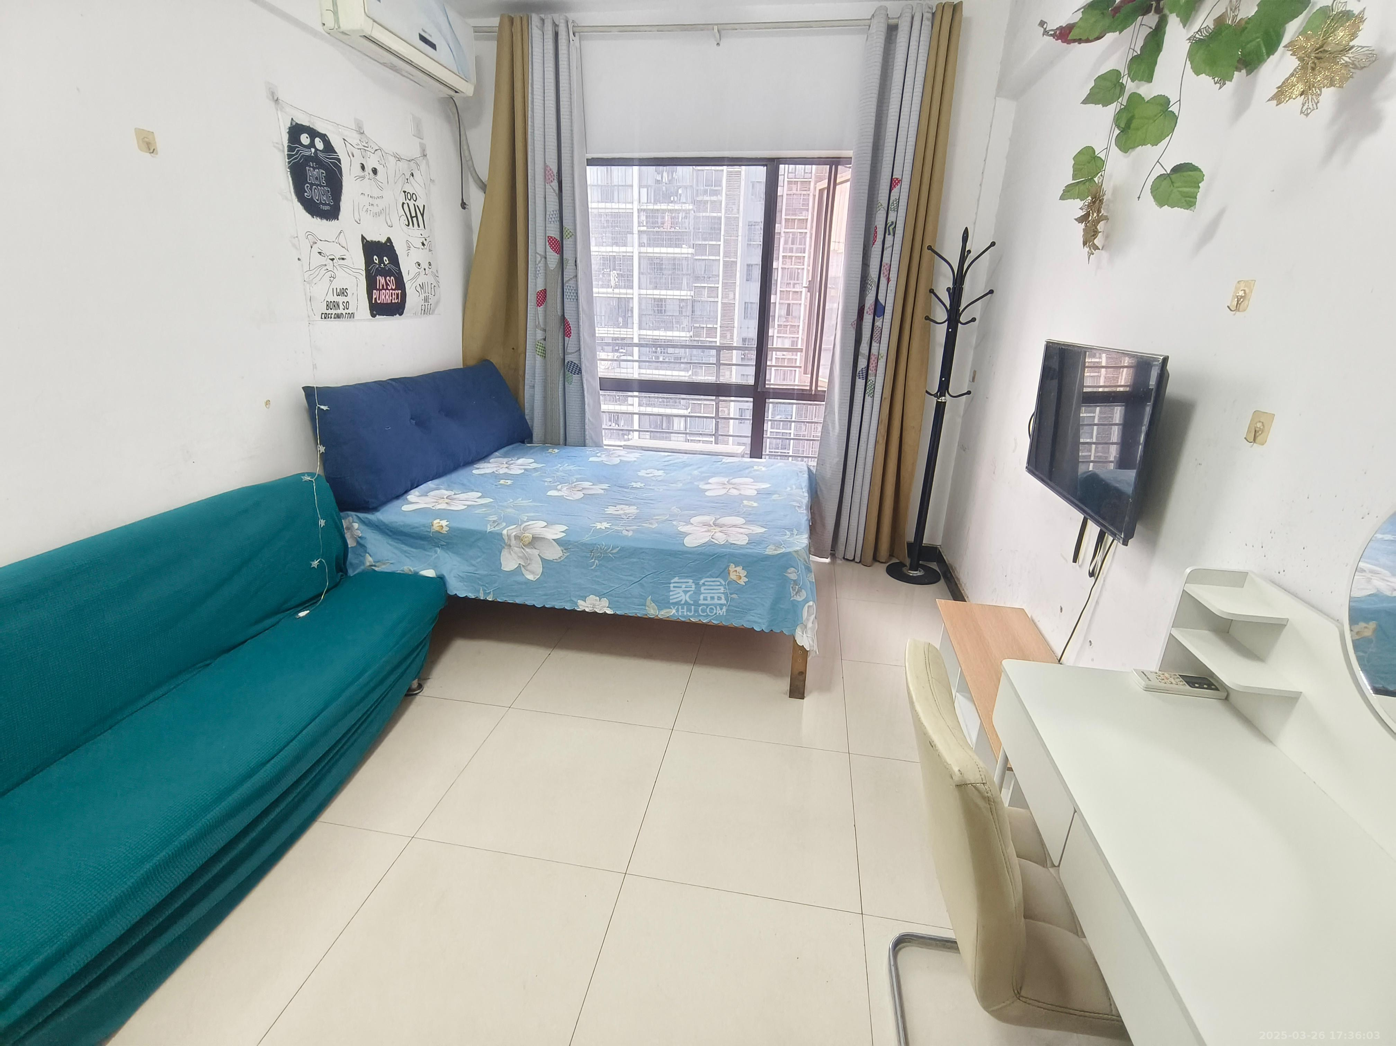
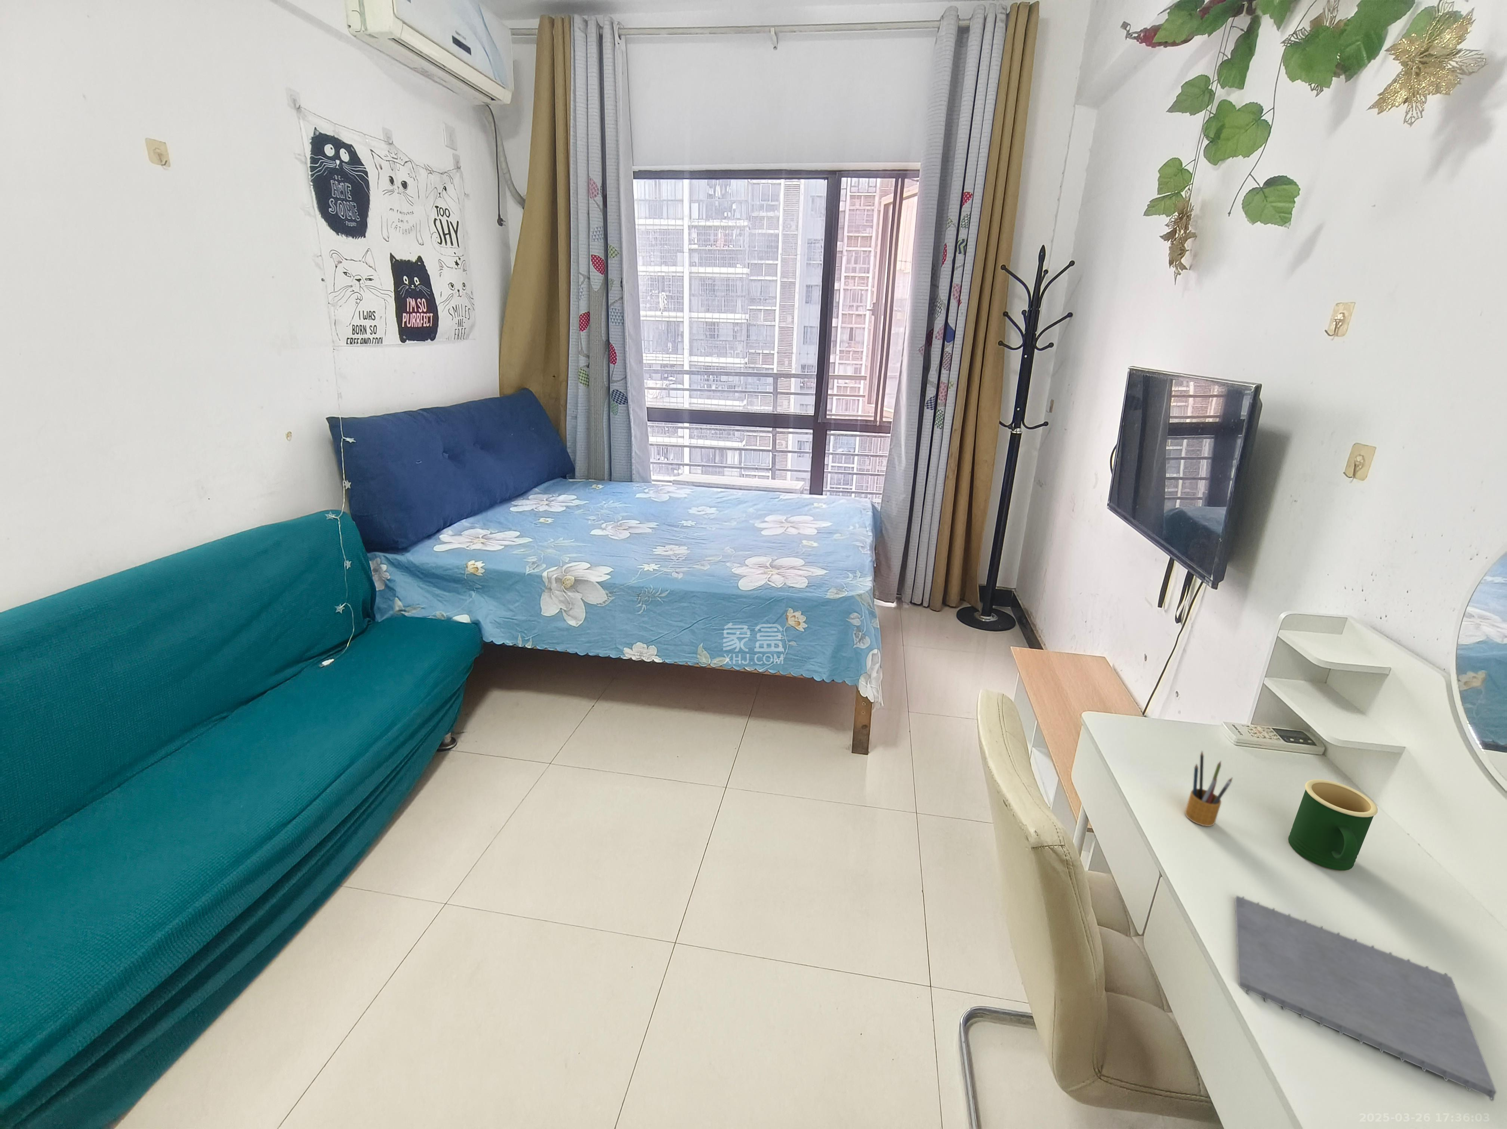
+ notepad (1346, 982)
+ mug (1334, 833)
+ pencil box (1206, 790)
